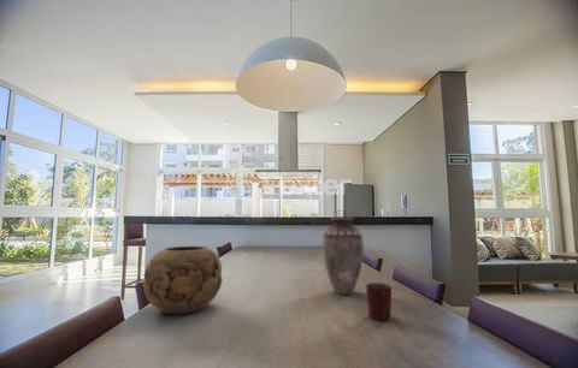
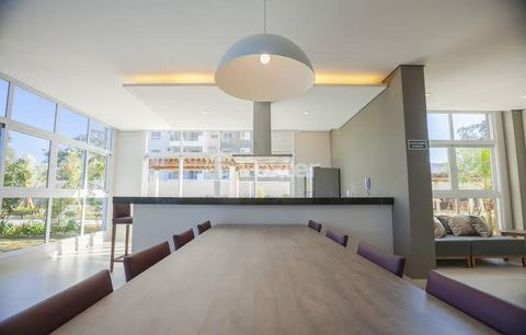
- decorative bowl (184, 277)
- mug (381, 302)
- vase (342, 254)
